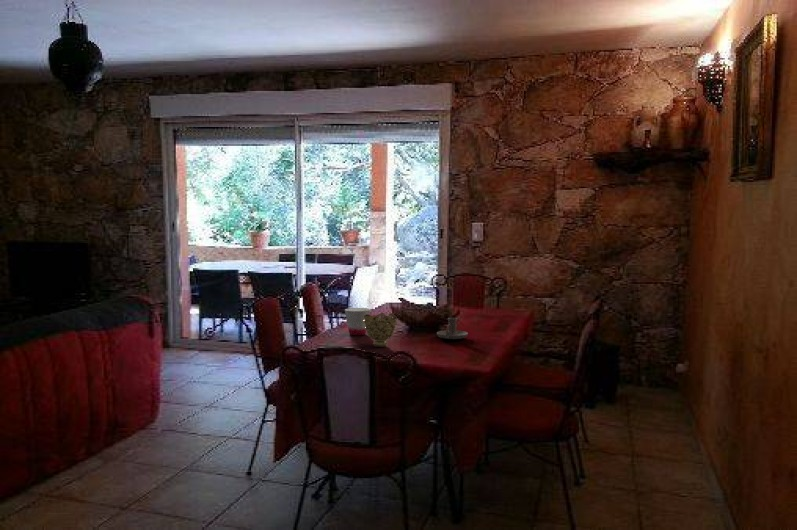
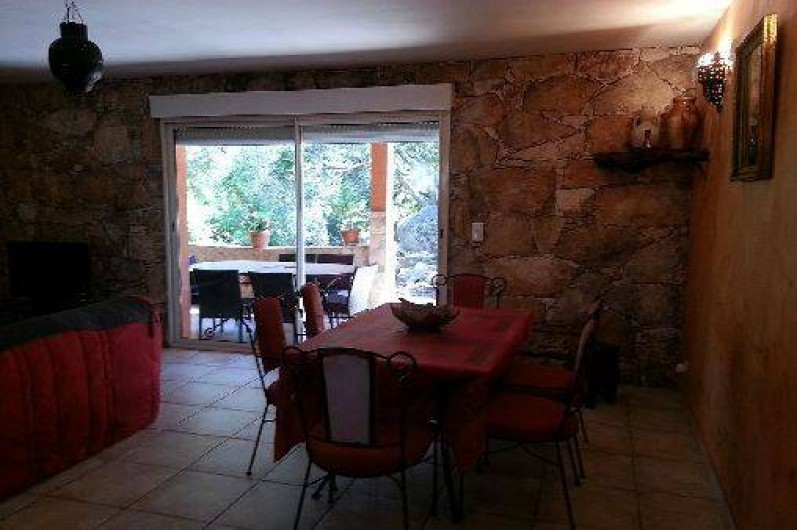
- decorative bowl (380, 330)
- cup (357, 321)
- candle holder (451, 328)
